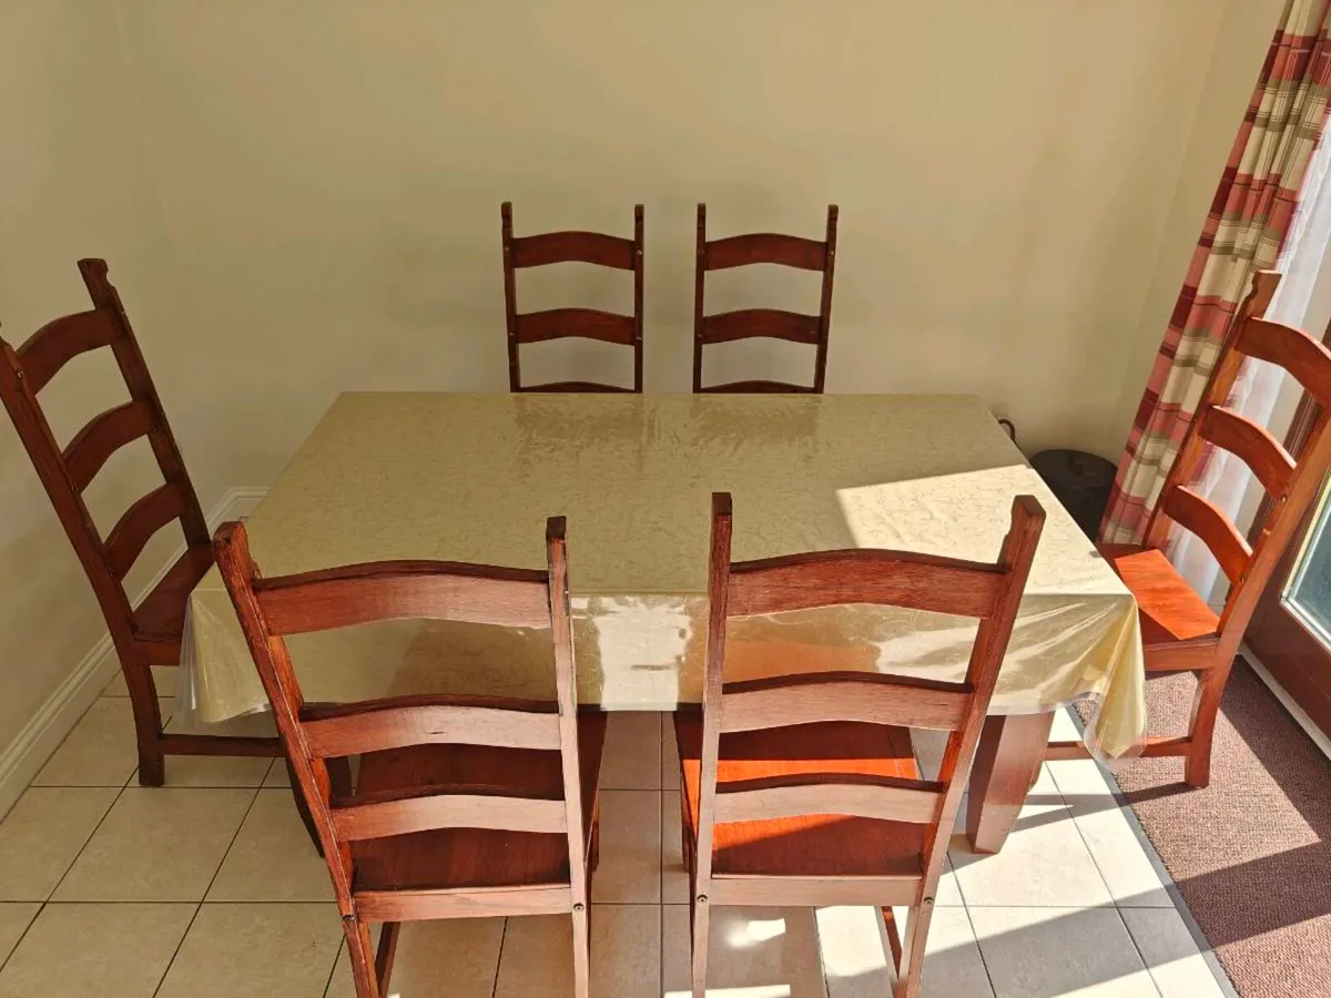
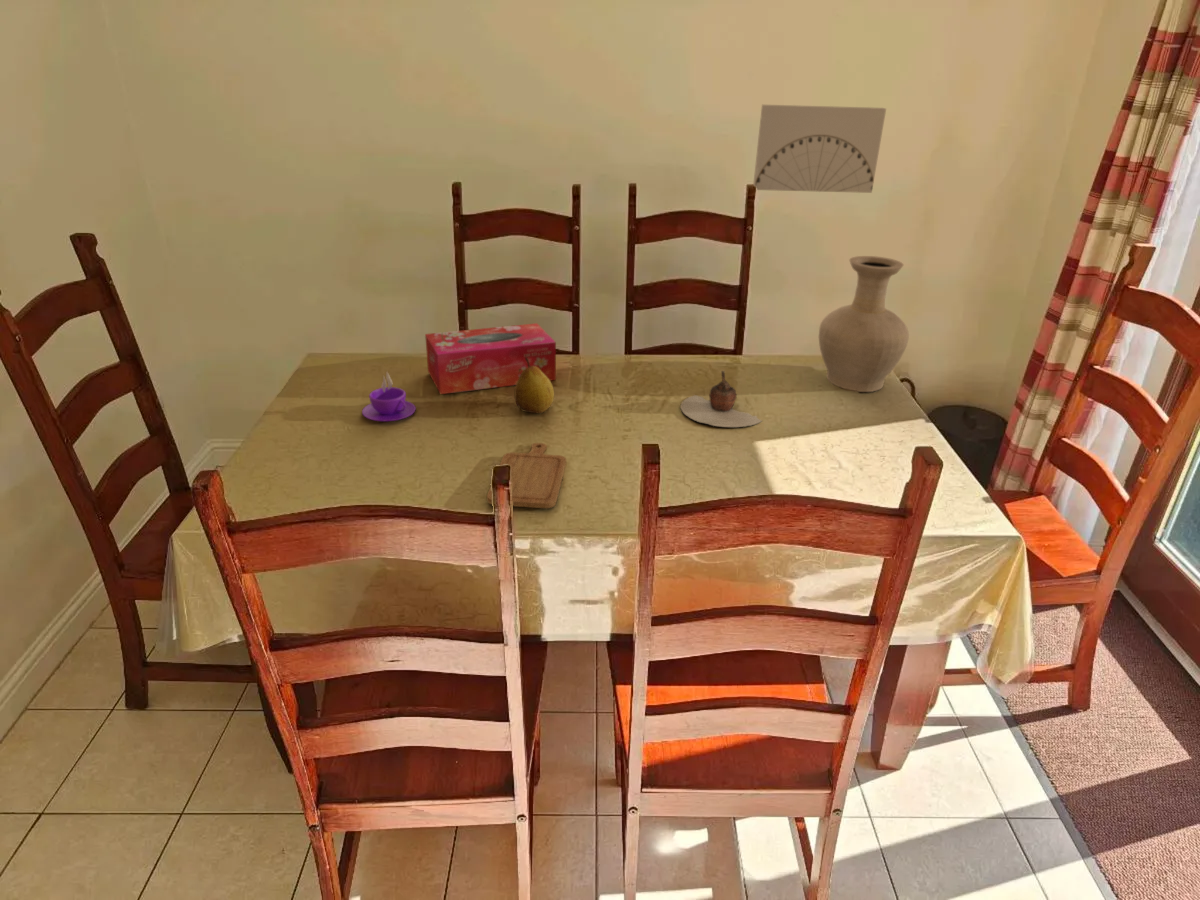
+ tissue box (490, 357)
+ fruit (534, 385)
+ chopping board (530, 472)
+ vase (865, 323)
+ teapot (725, 392)
+ coffee cup (387, 391)
+ wall art (817, 149)
